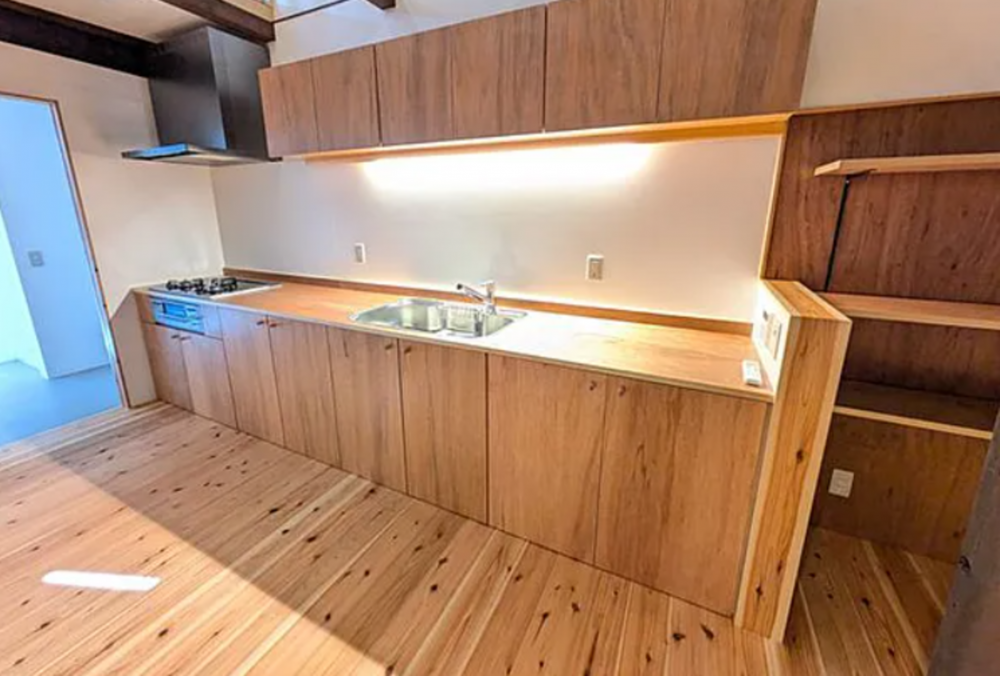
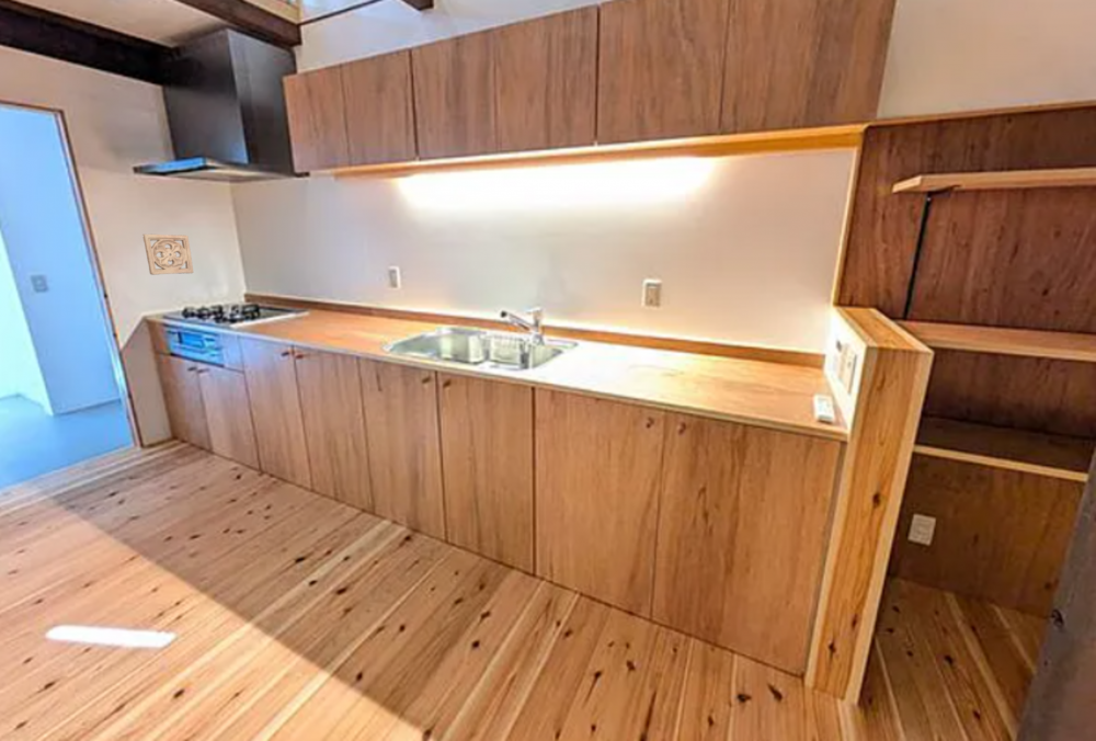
+ wall ornament (169, 253)
